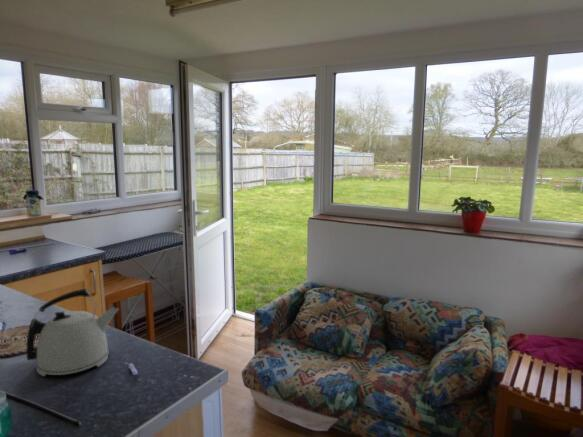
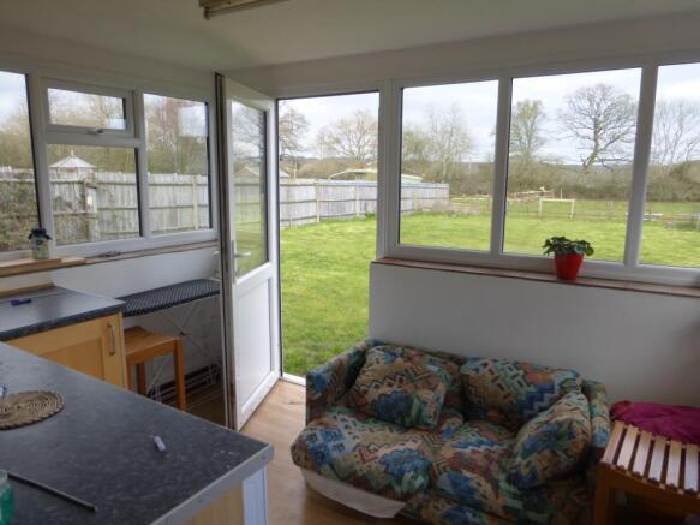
- kettle (73, 325)
